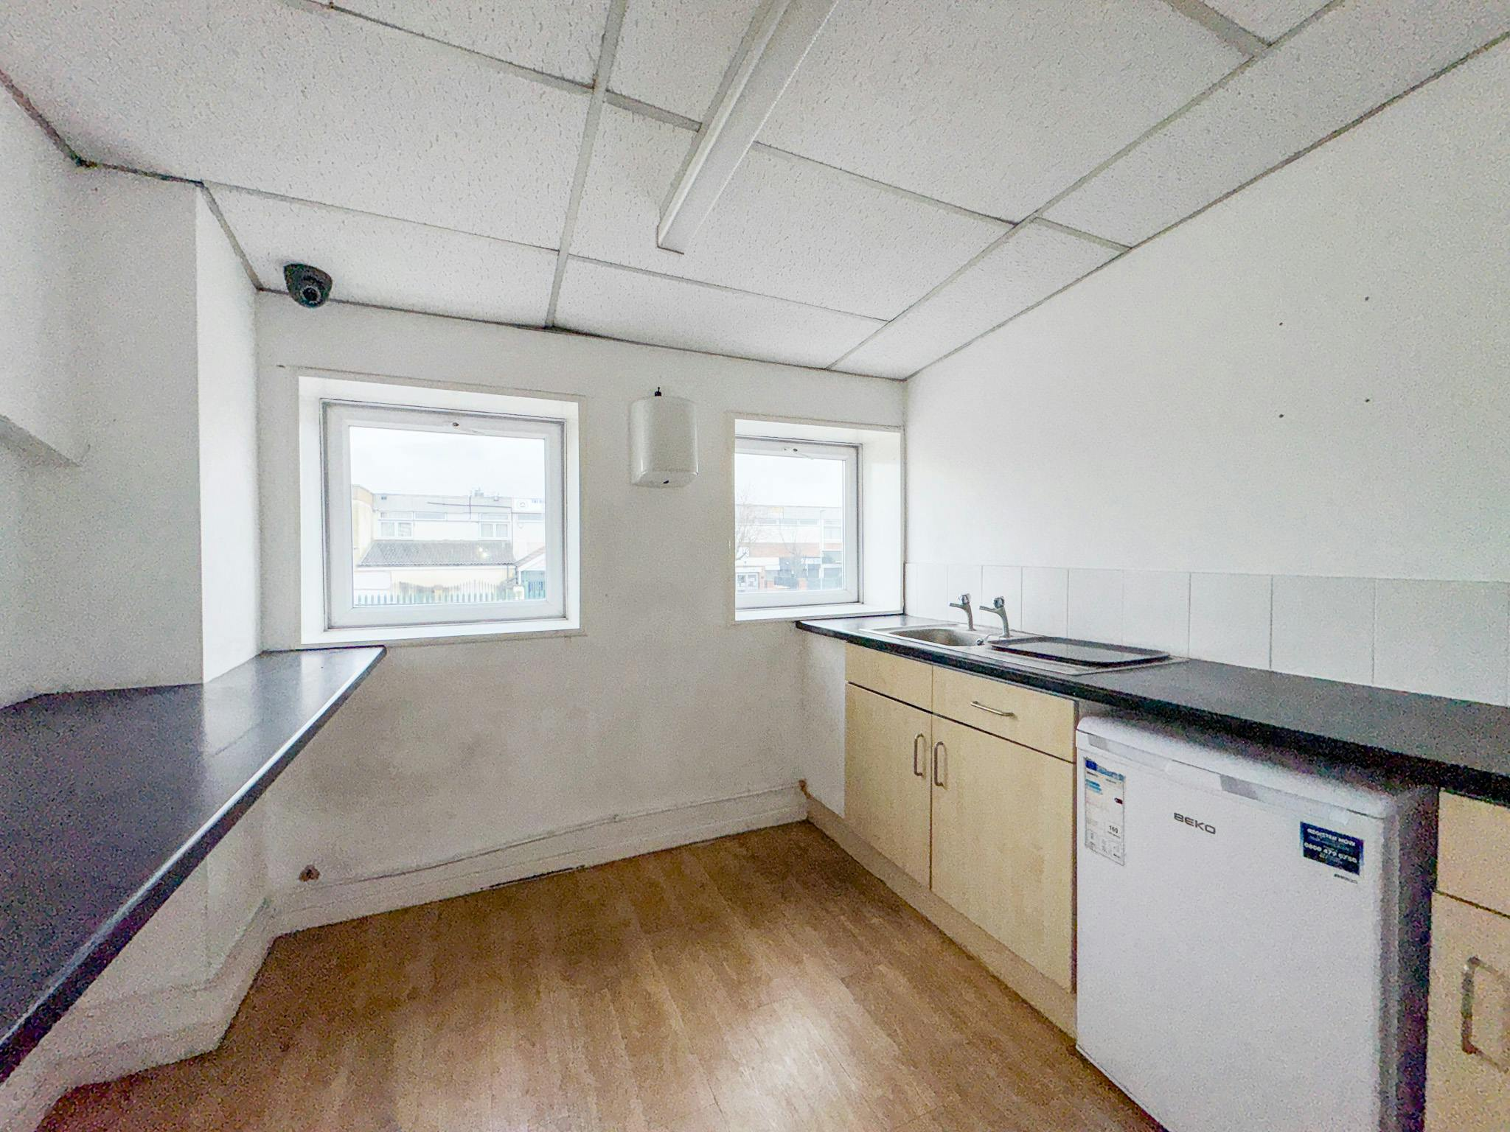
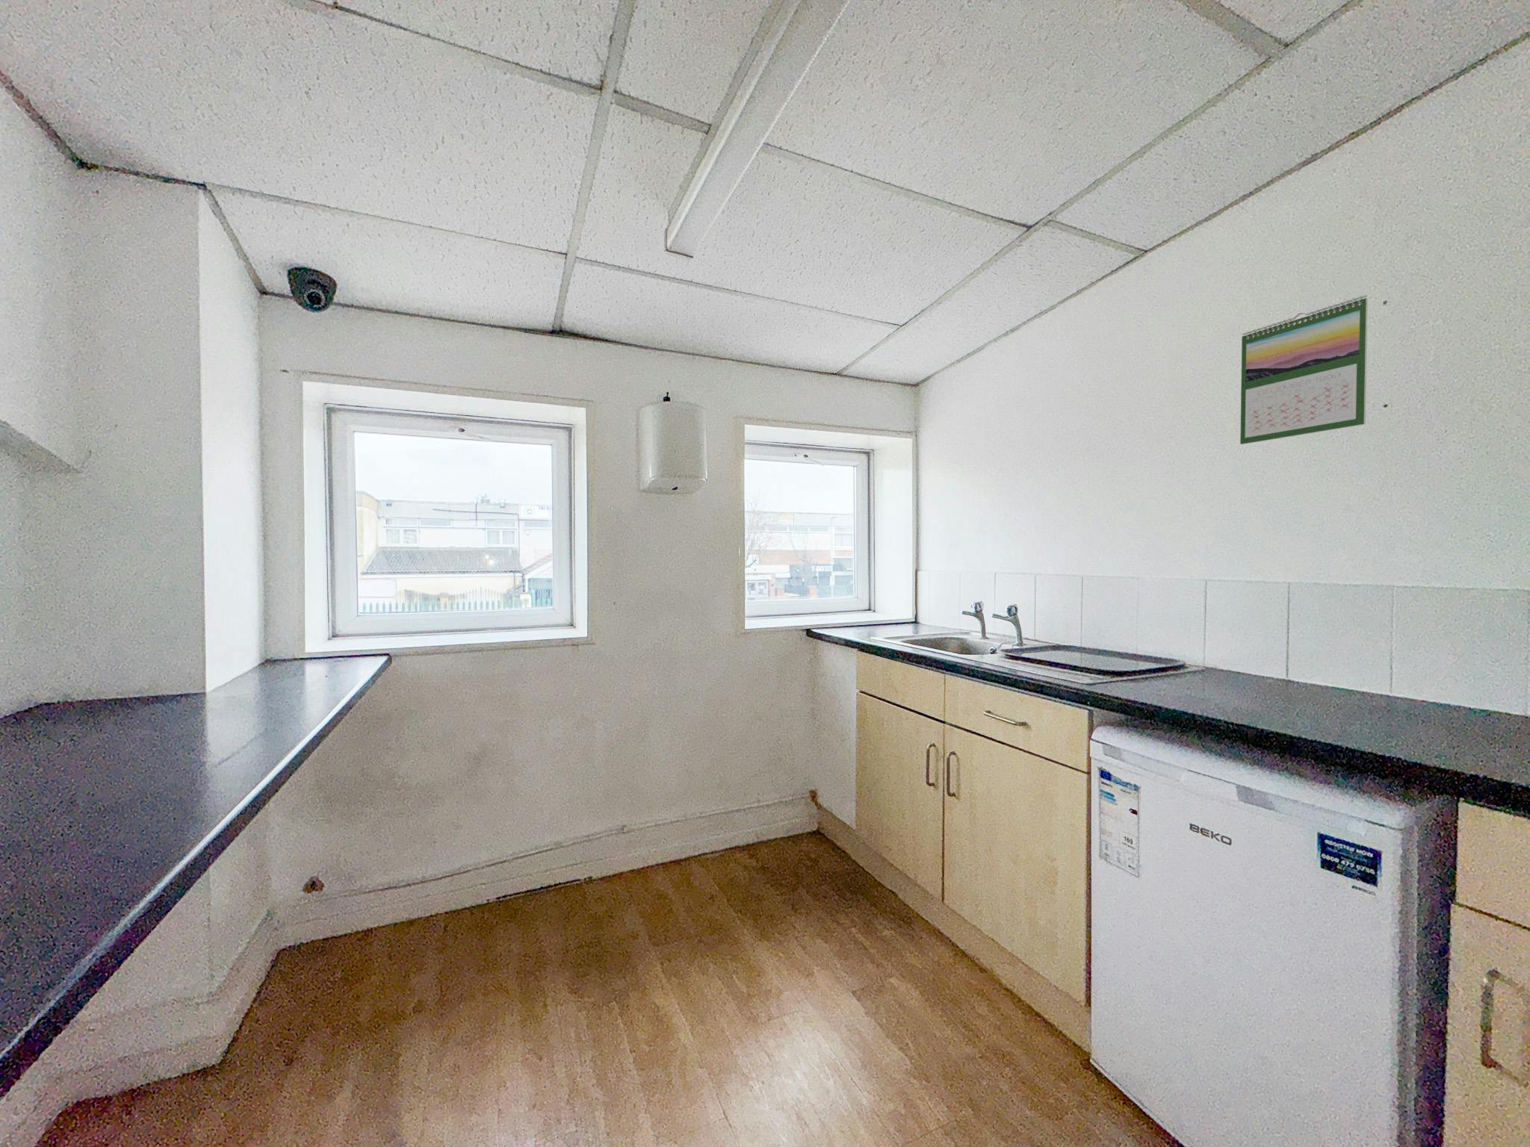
+ calendar (1299, 375)
